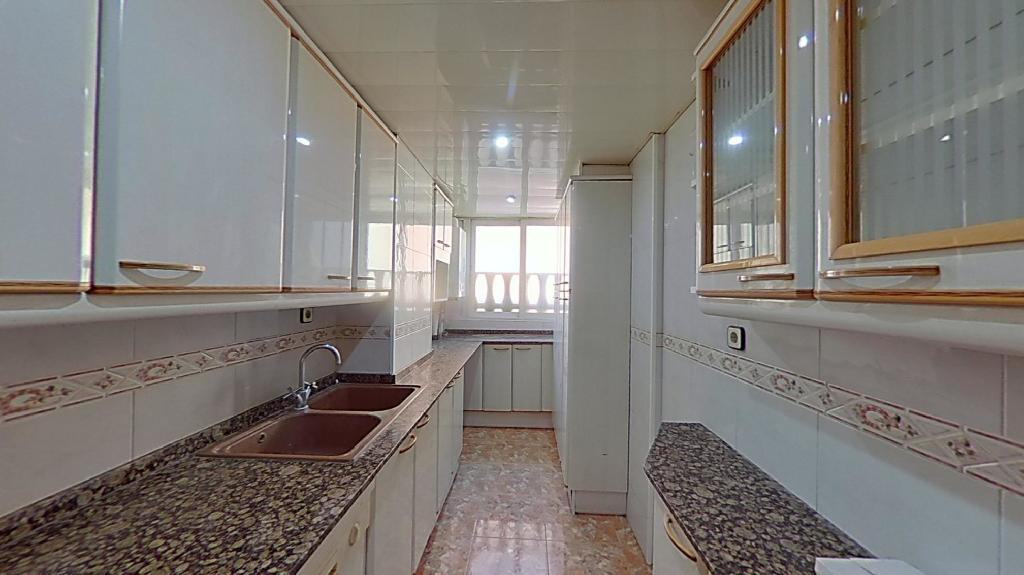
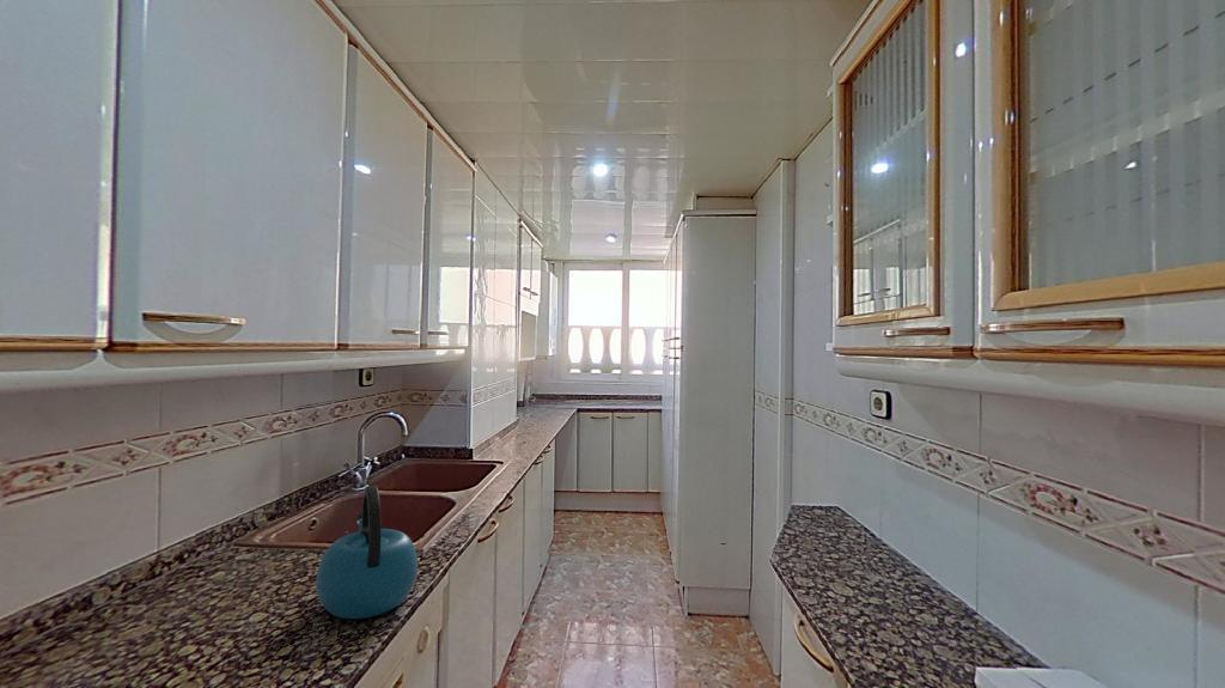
+ kettle (368, 542)
